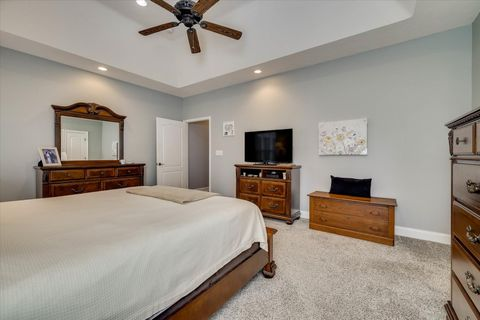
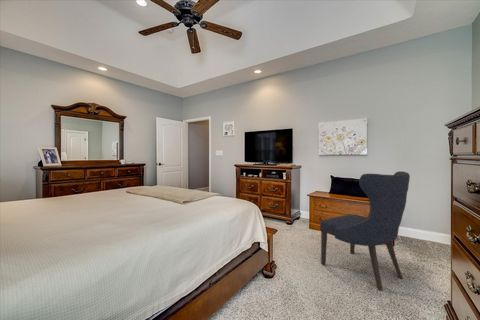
+ chair (365, 221)
